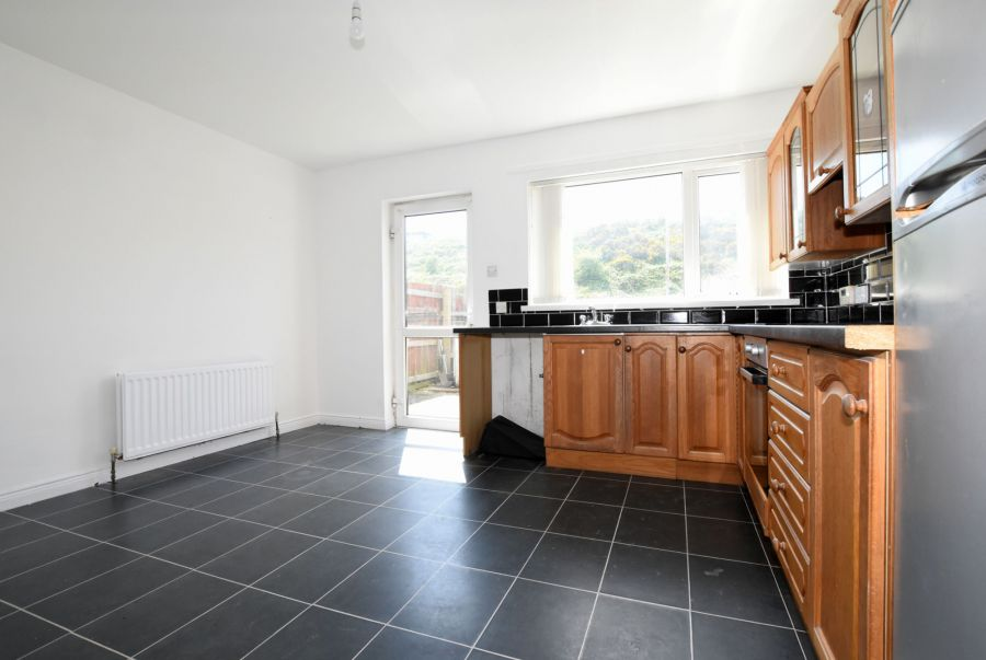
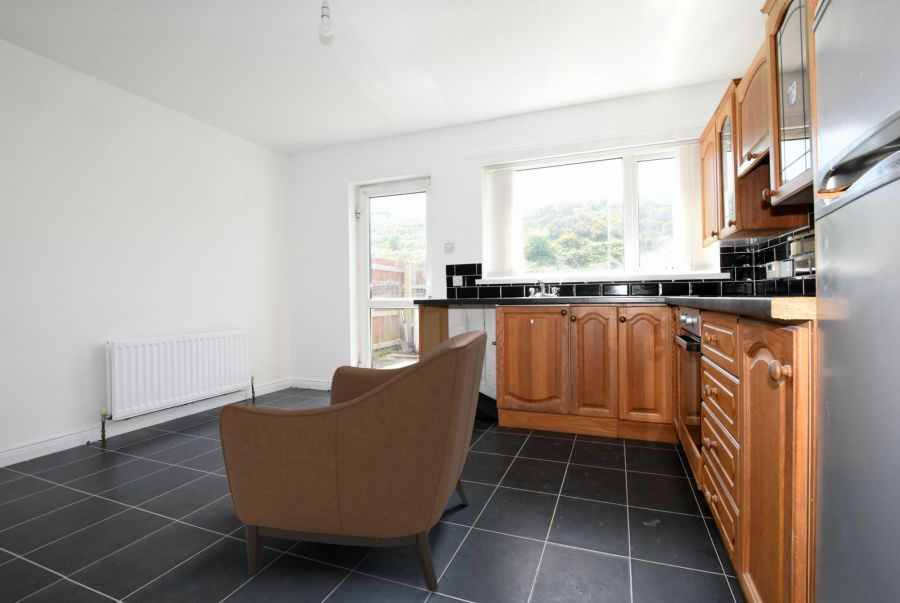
+ chair (380, 432)
